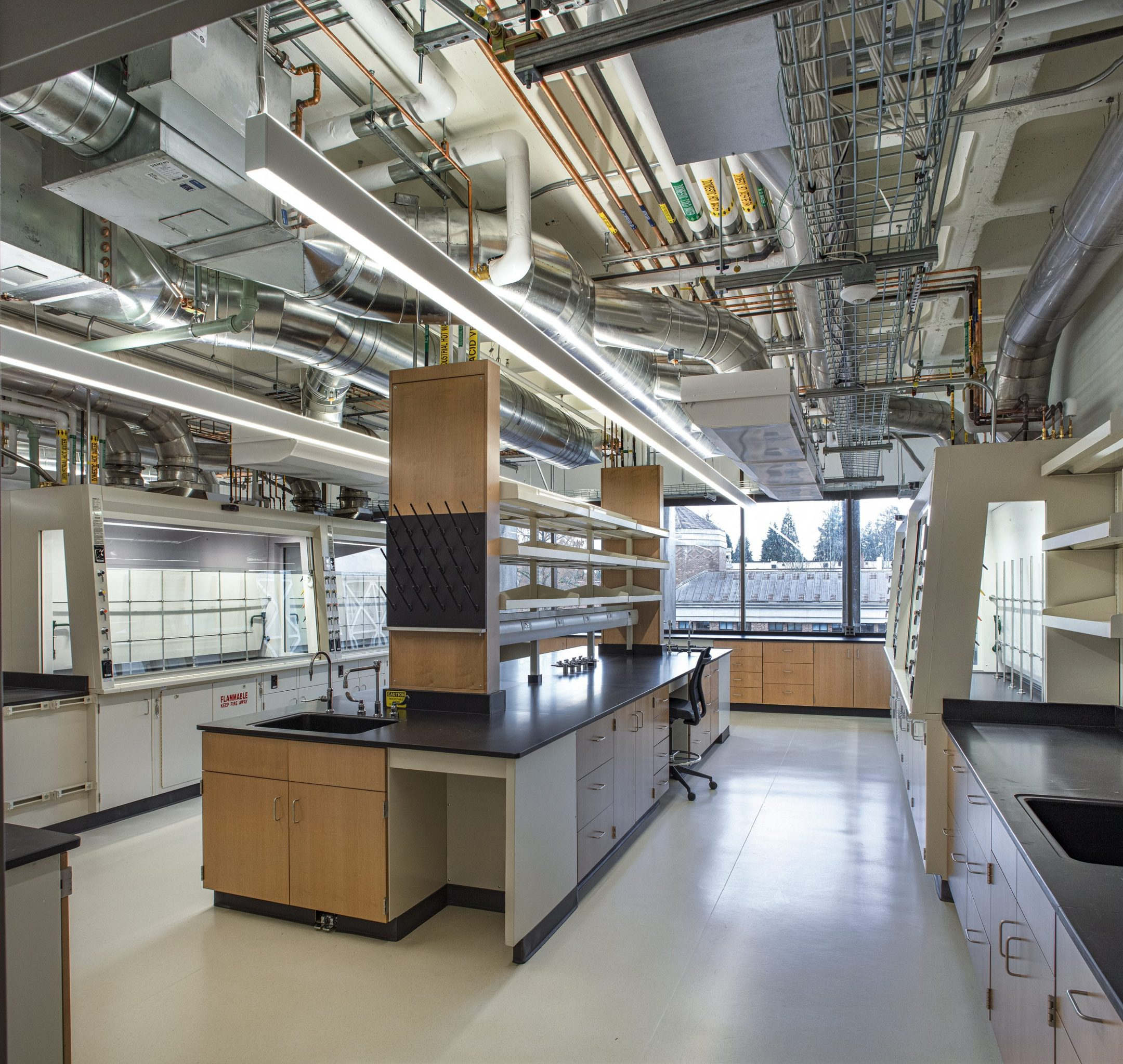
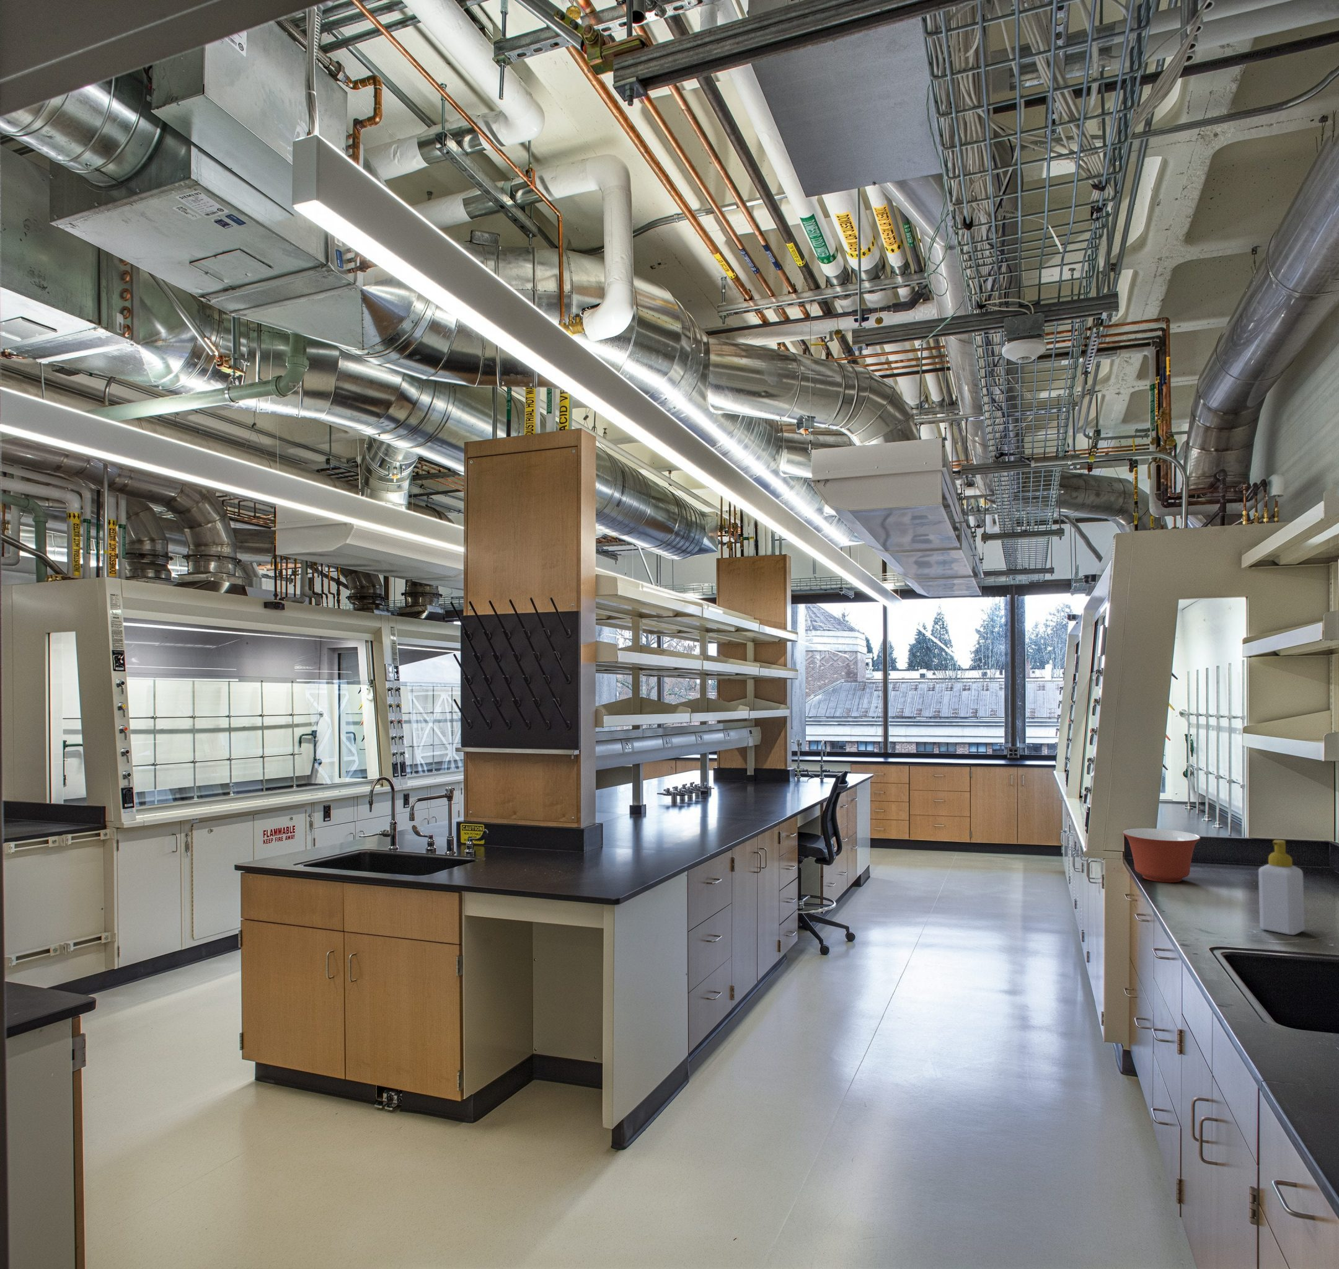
+ soap bottle (1281, 885)
+ mixing bowl (1161, 856)
